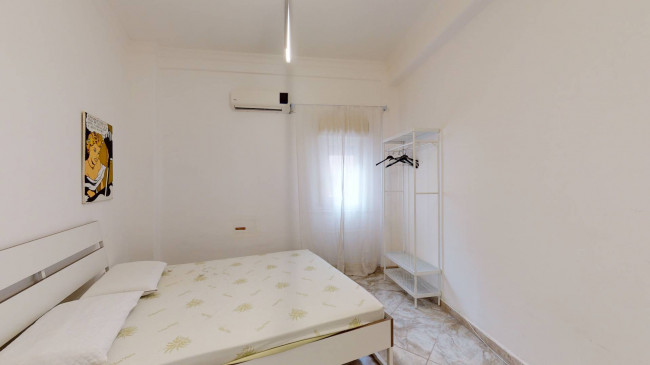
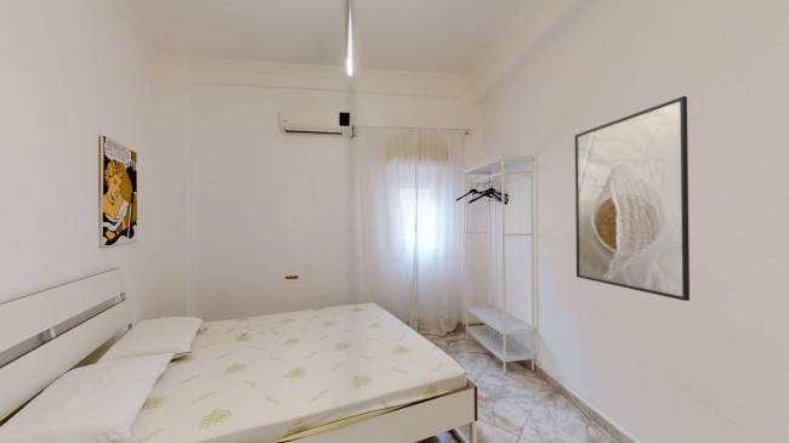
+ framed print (621, 203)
